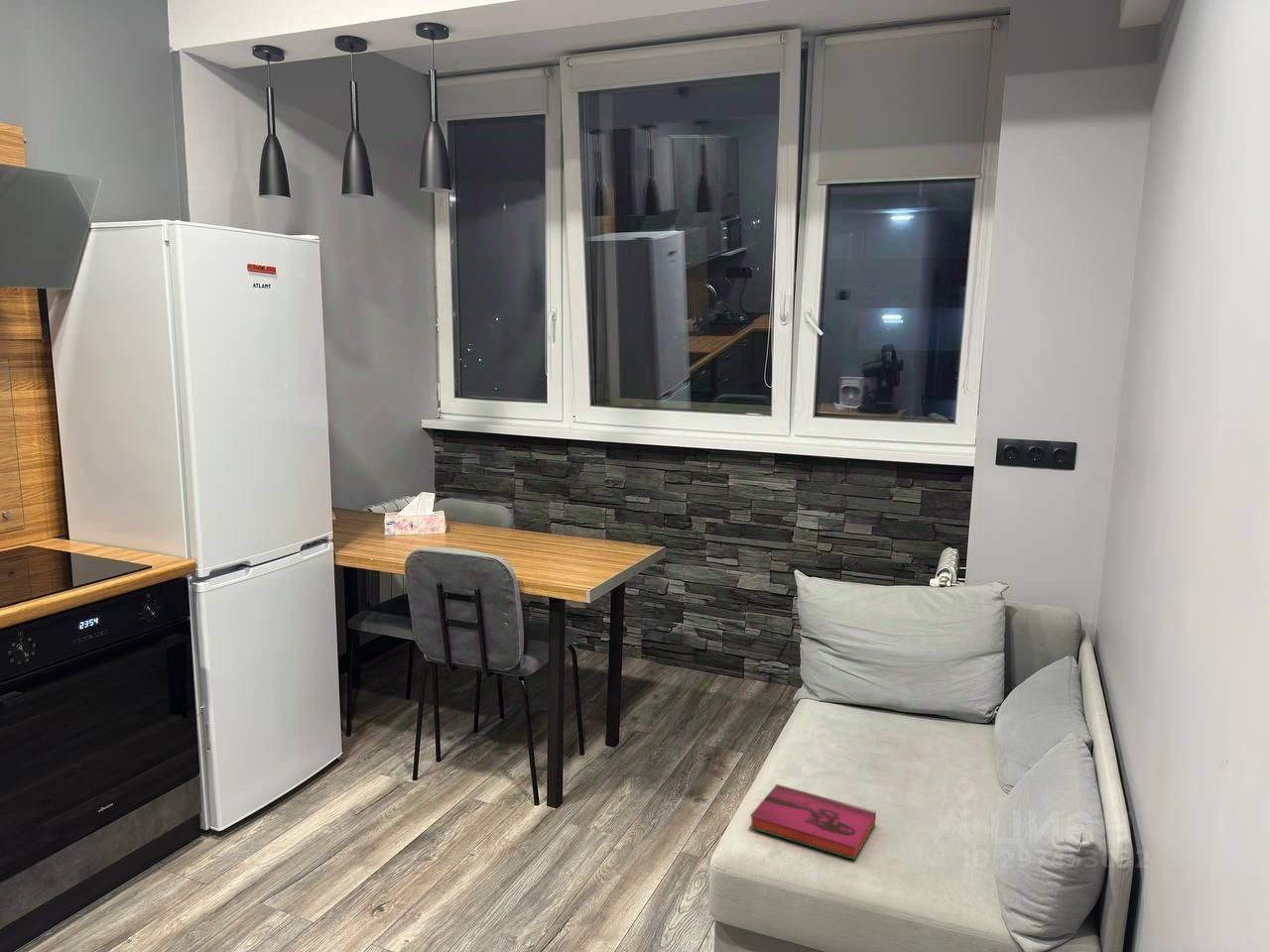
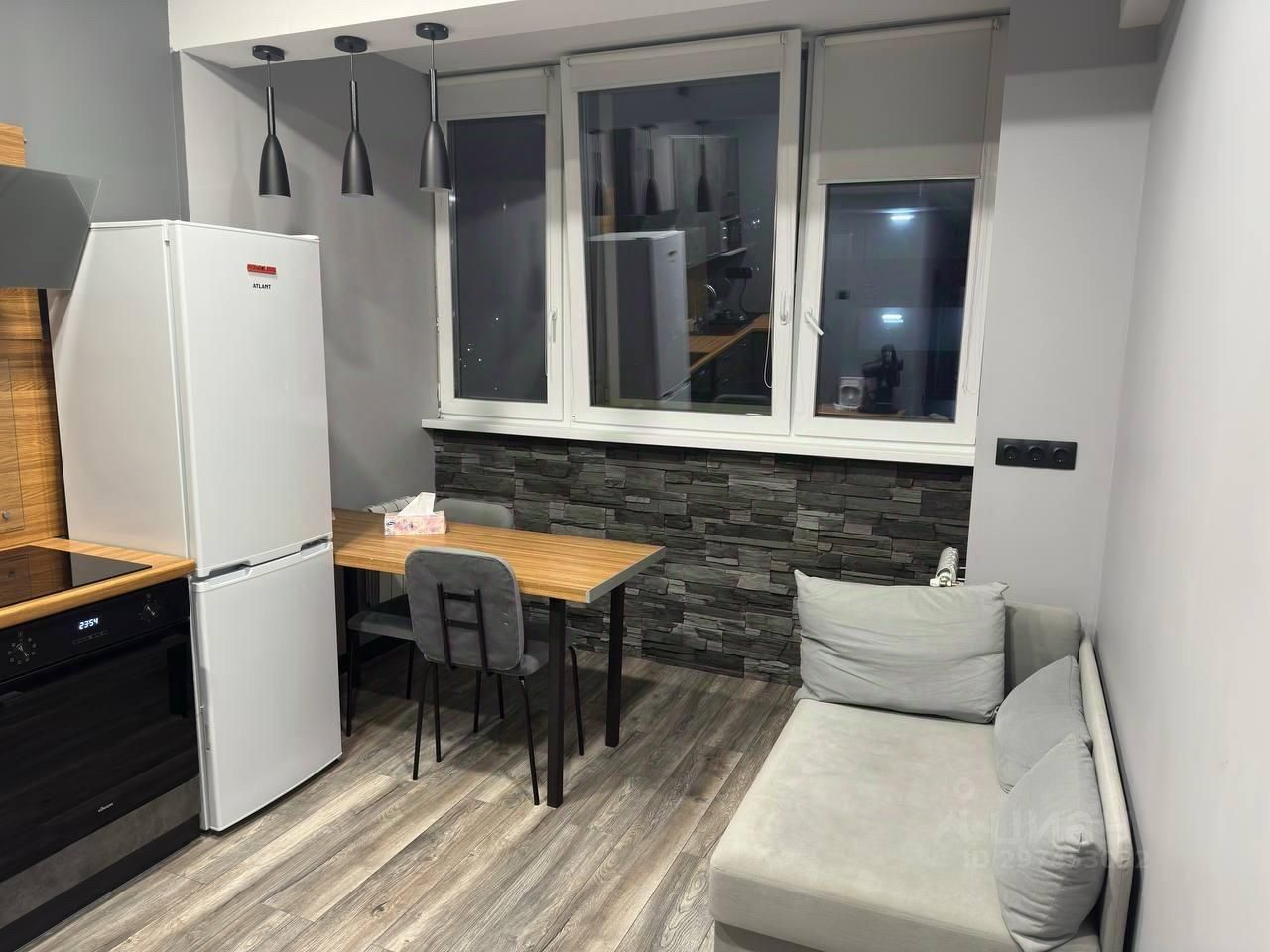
- hardback book (813, 819)
